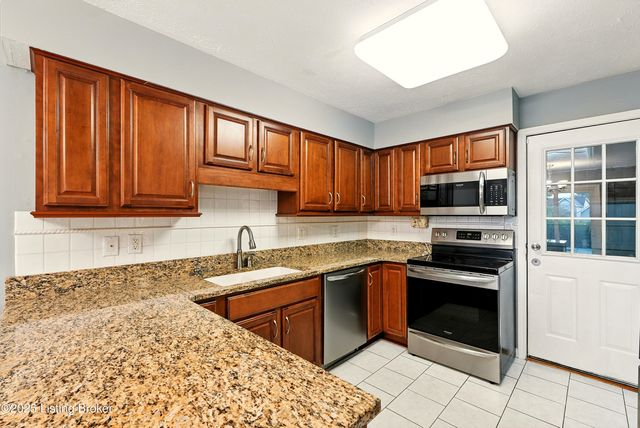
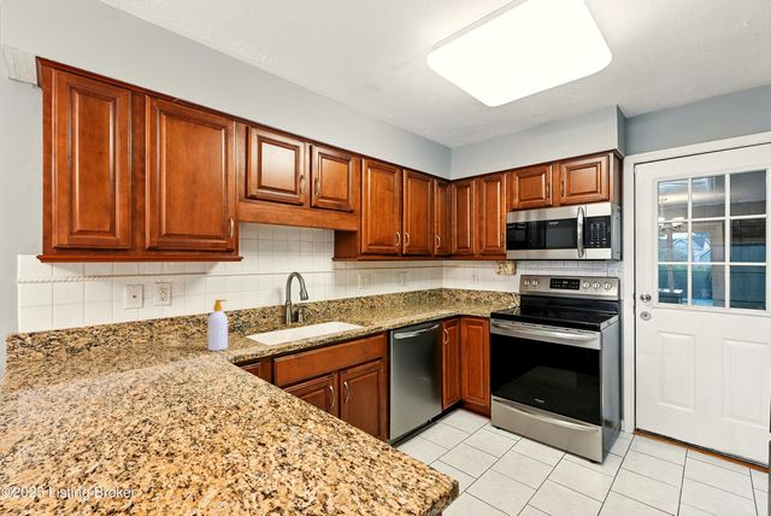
+ soap bottle (218, 323)
